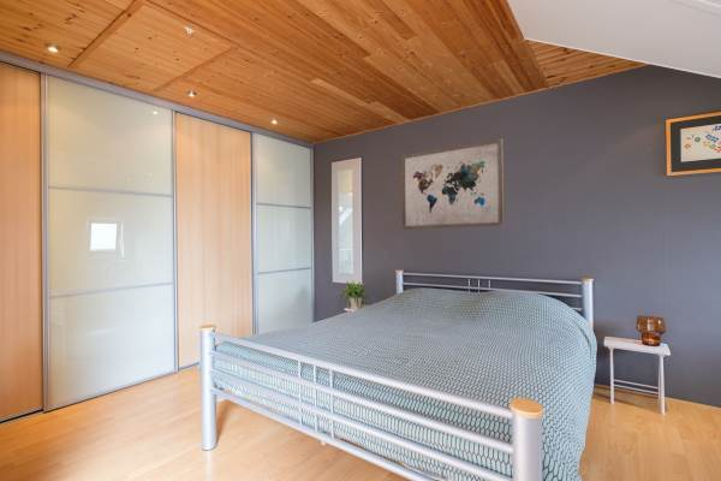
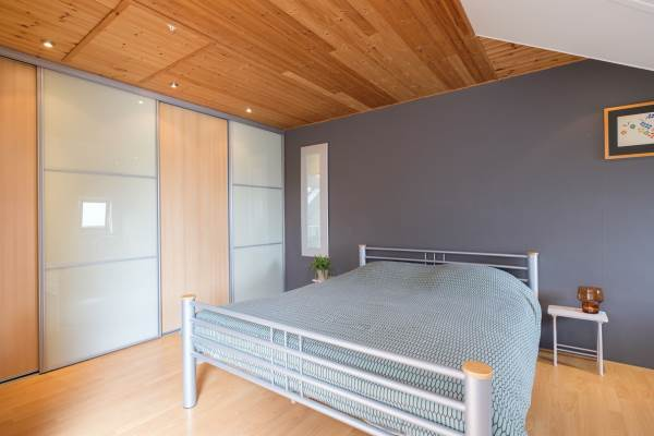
- wall art (447, 188)
